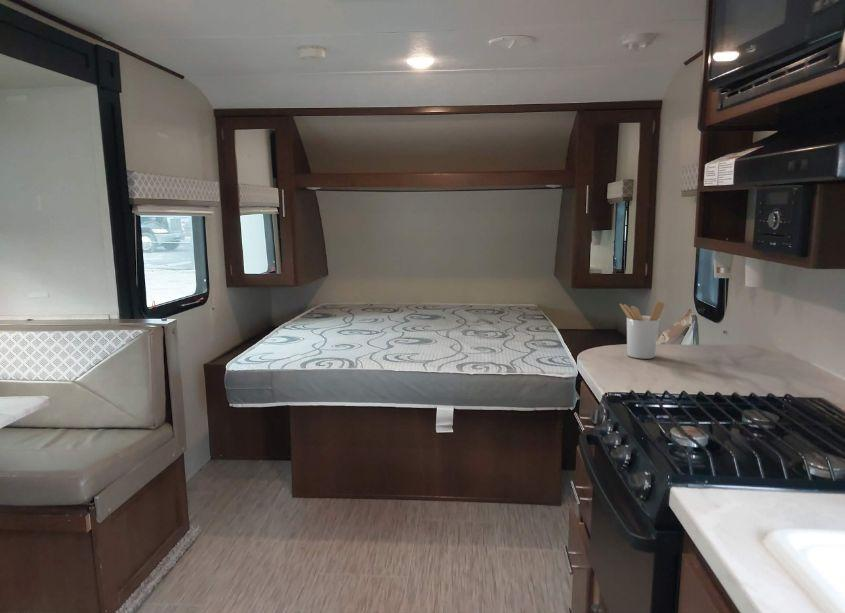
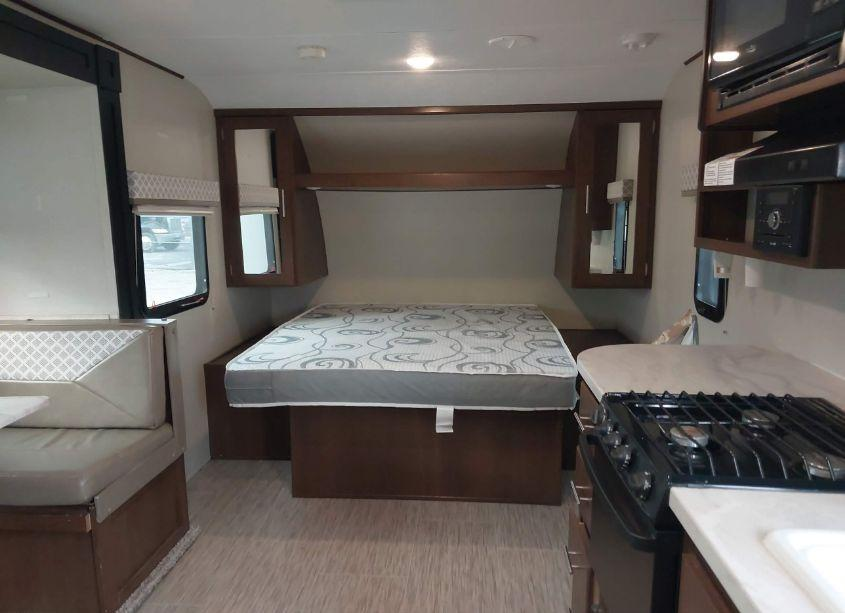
- utensil holder (638, 328)
